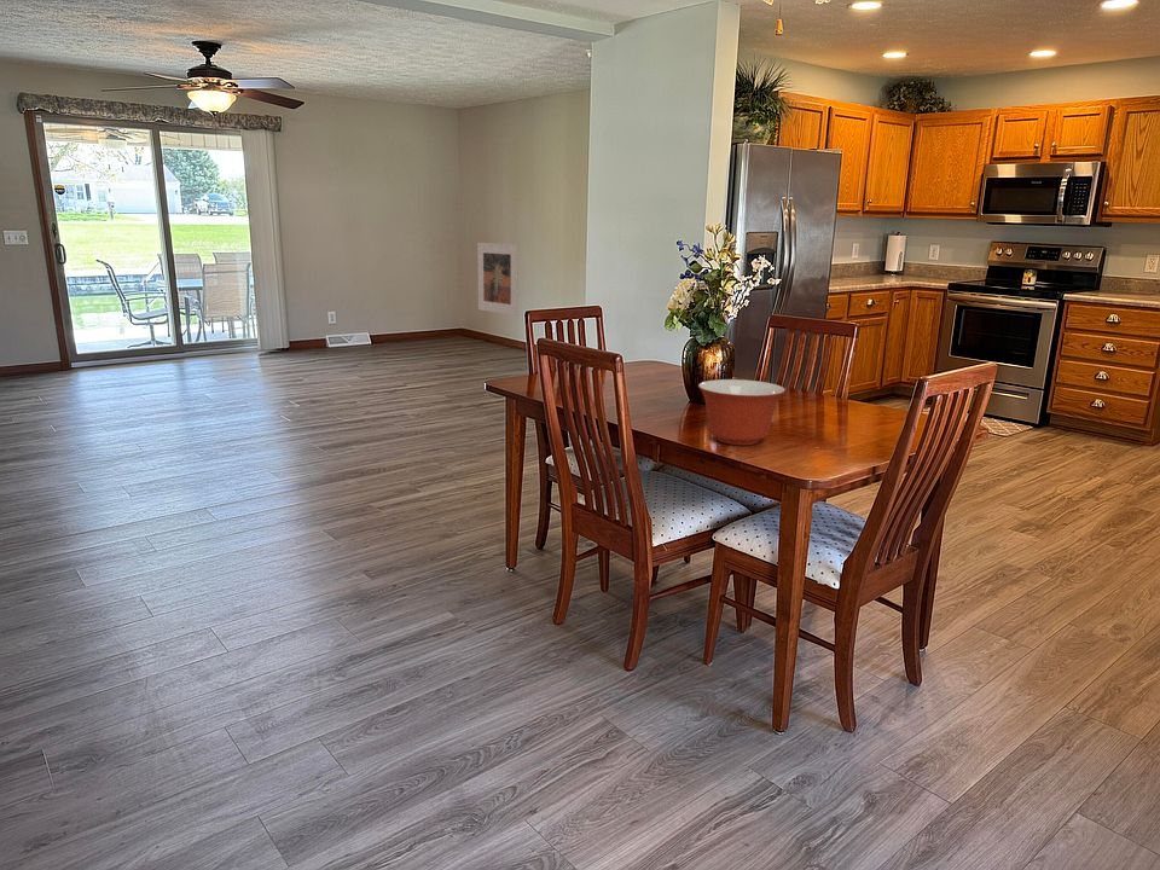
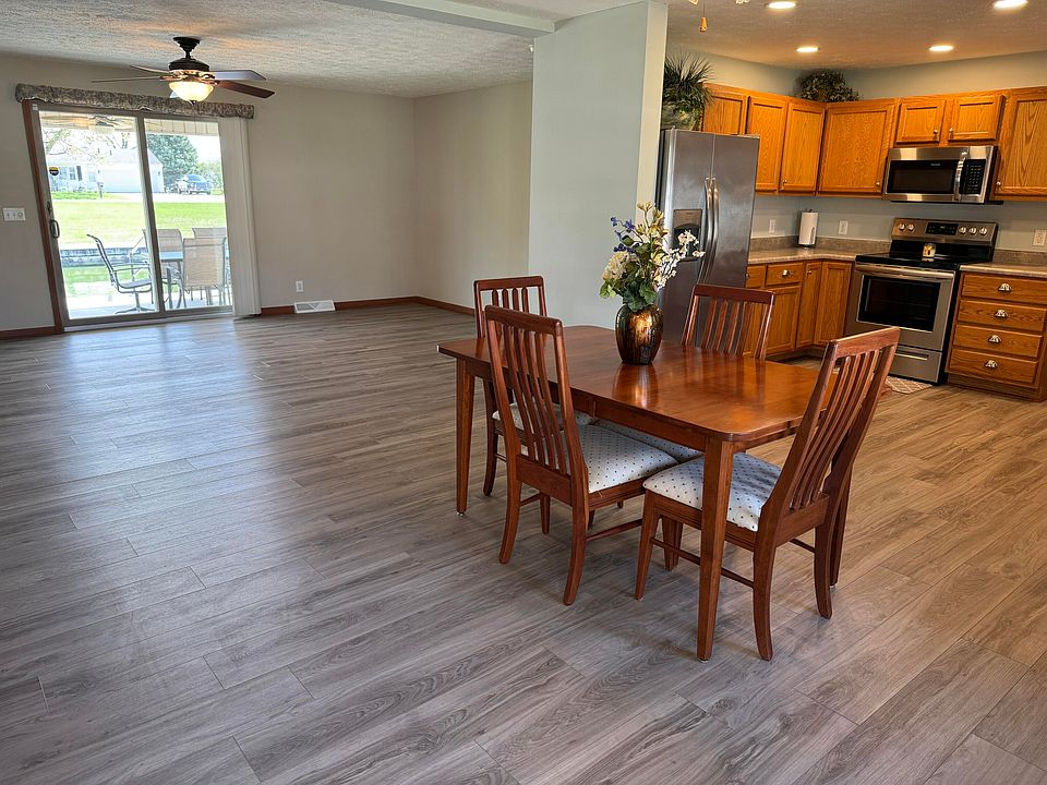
- mixing bowl (740, 413)
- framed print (497, 278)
